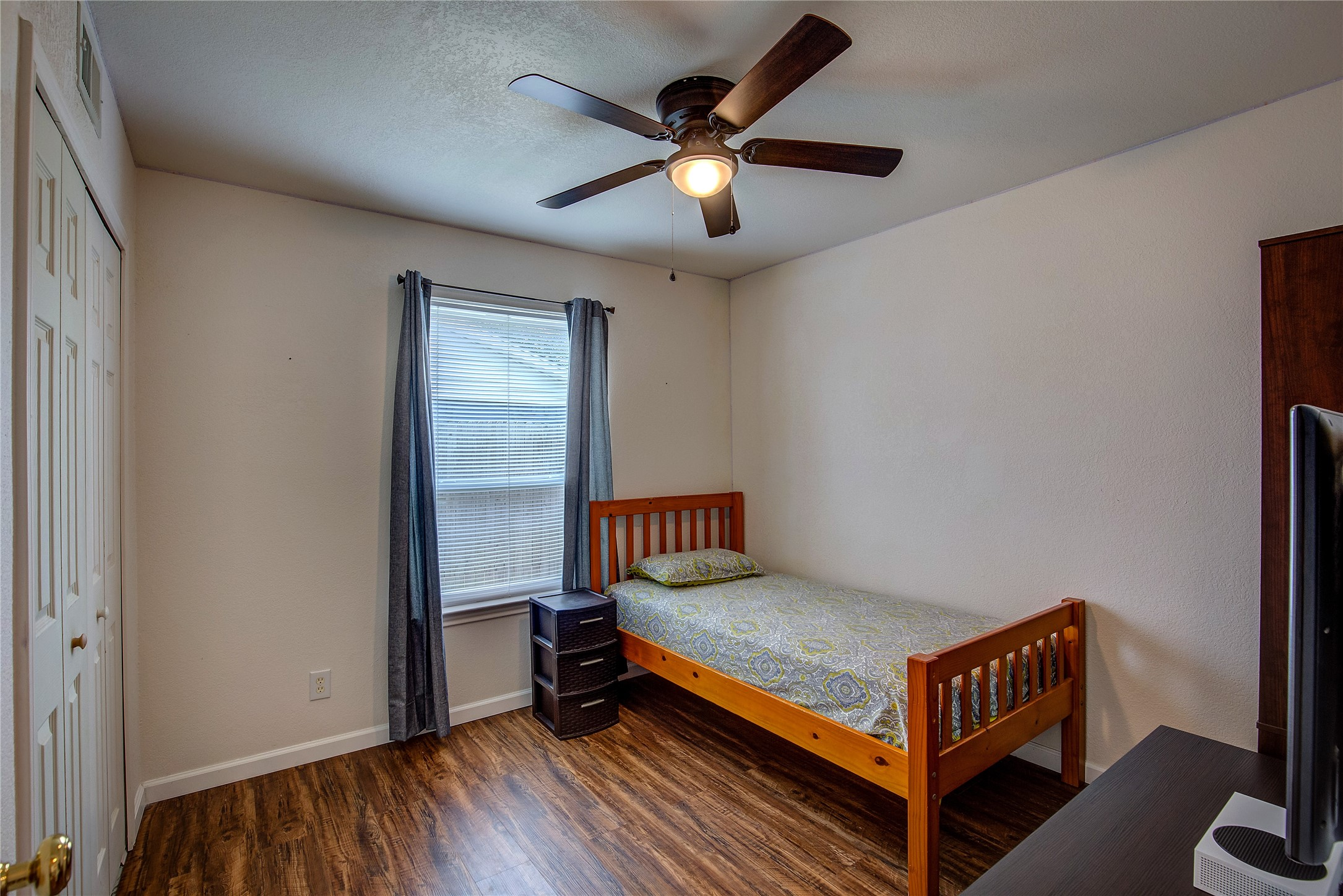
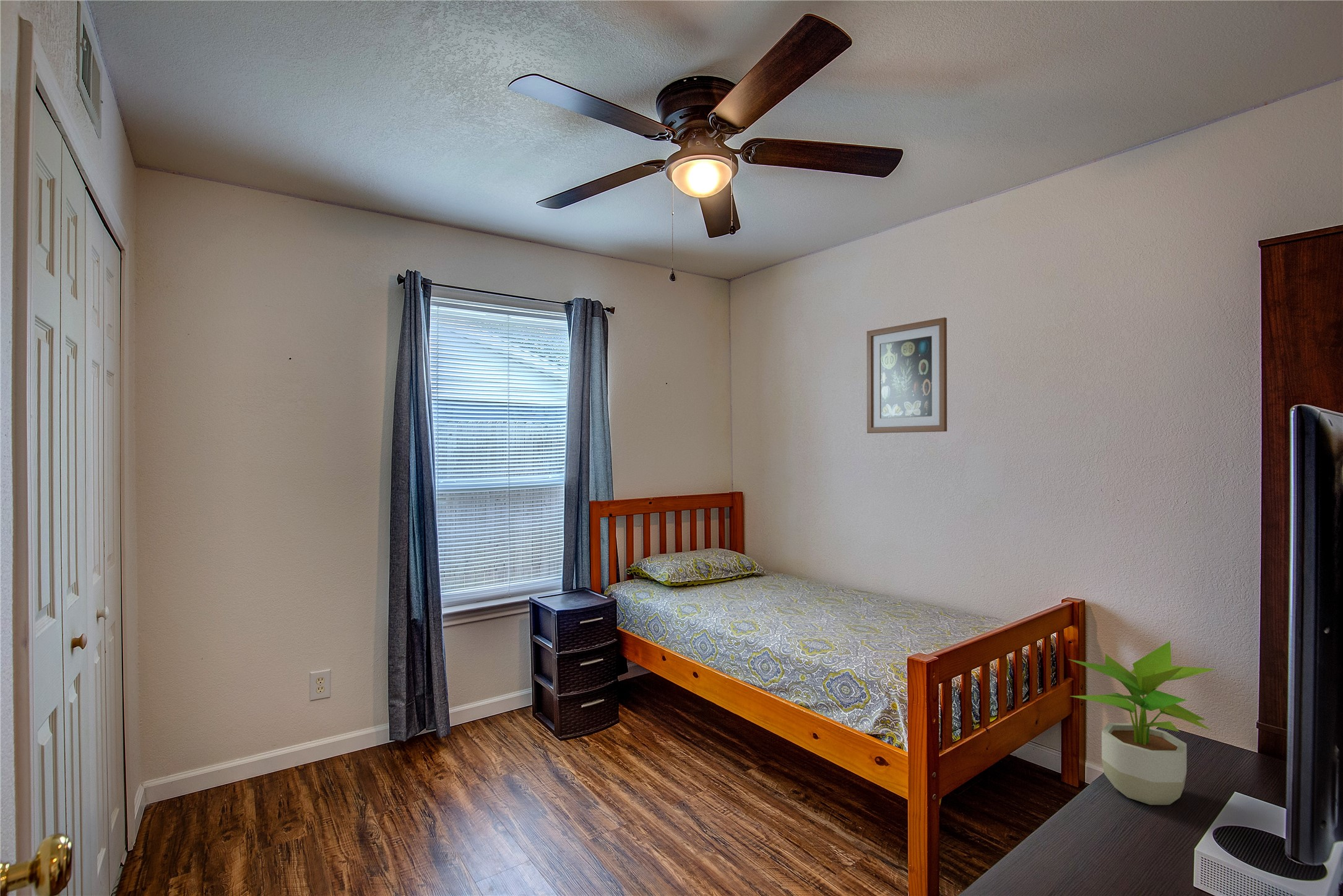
+ wall art (904, 378)
+ potted plant (1140, 714)
